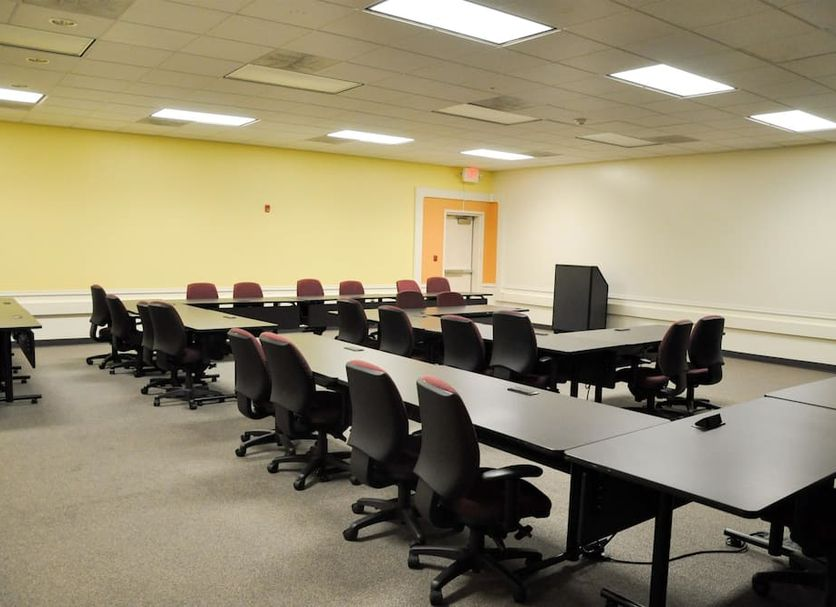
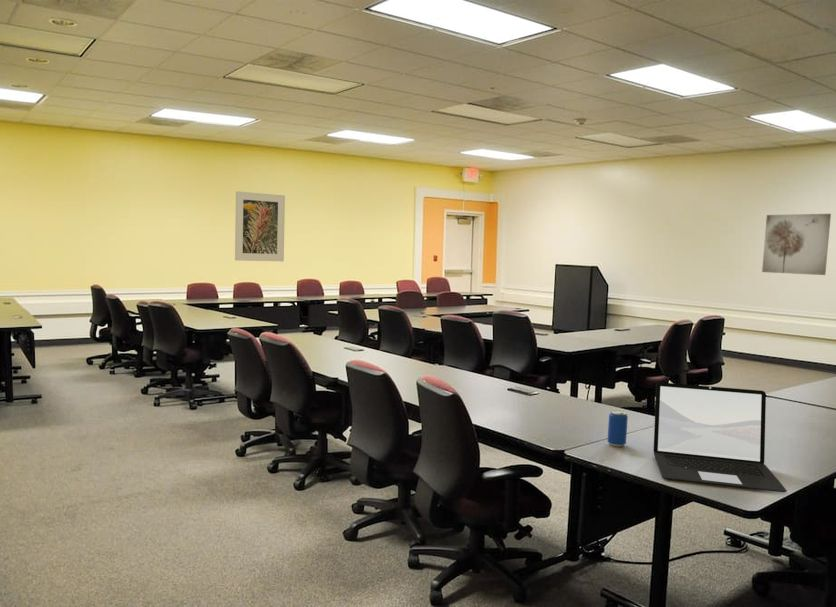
+ beverage can (617, 428)
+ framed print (260, 227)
+ laptop (716, 433)
+ wall art (795, 244)
